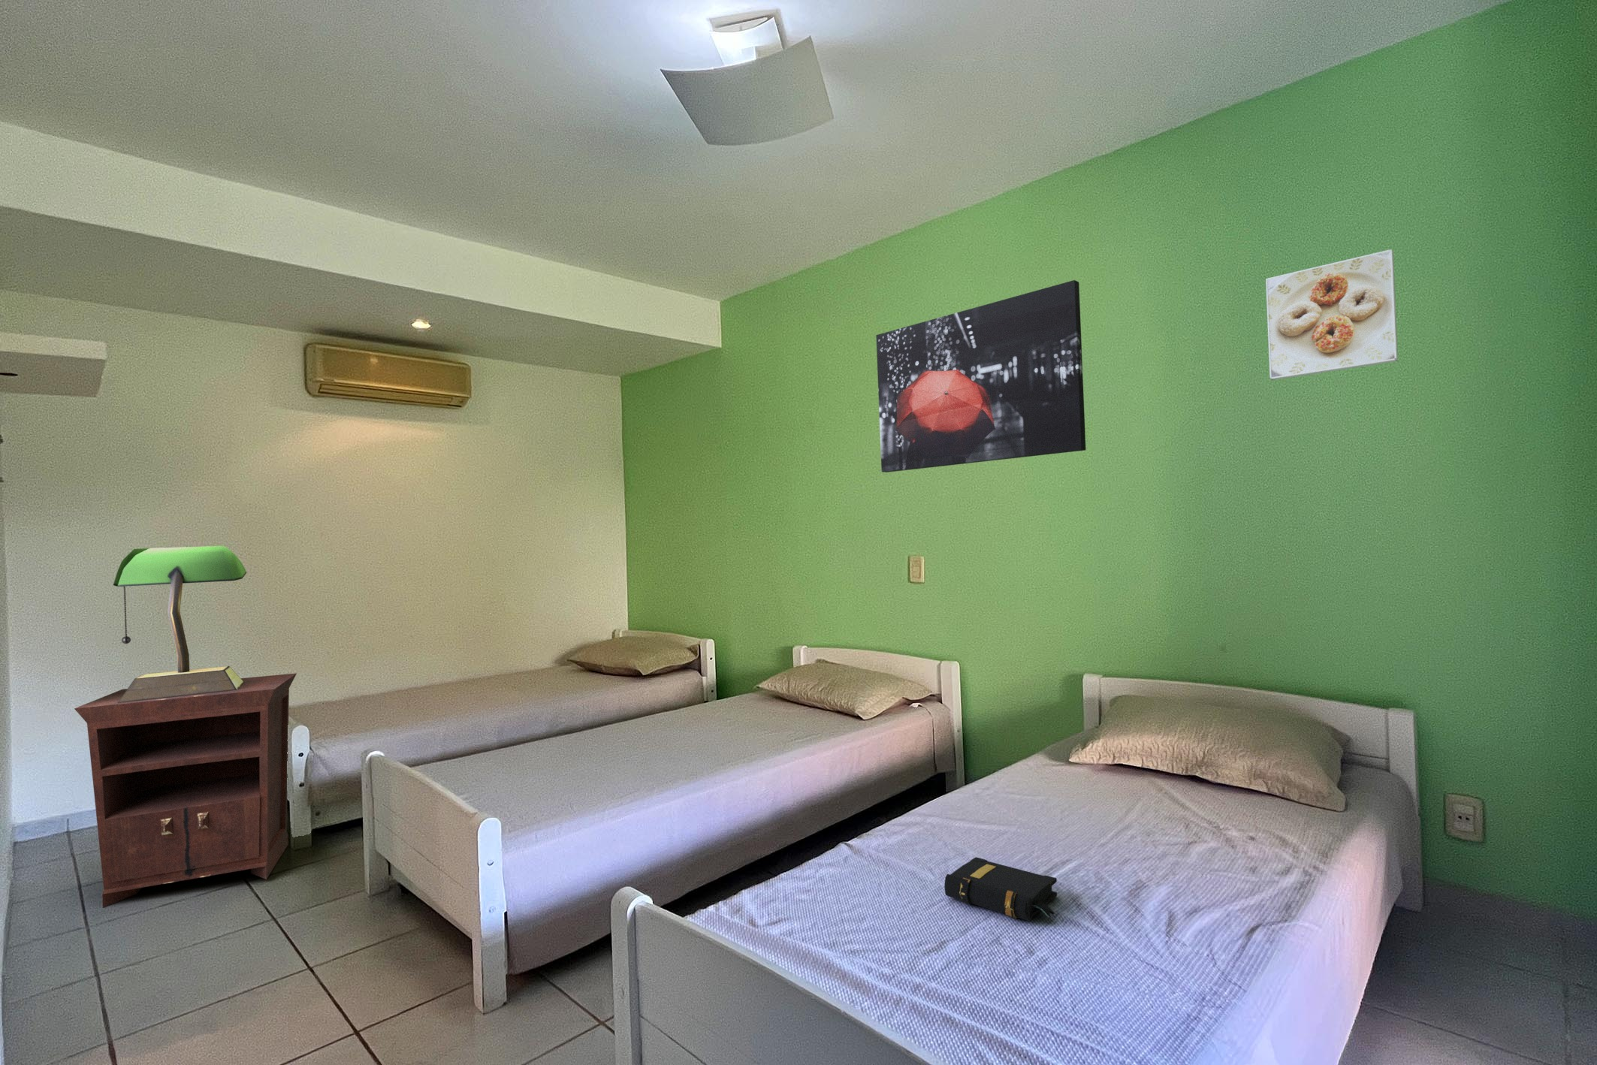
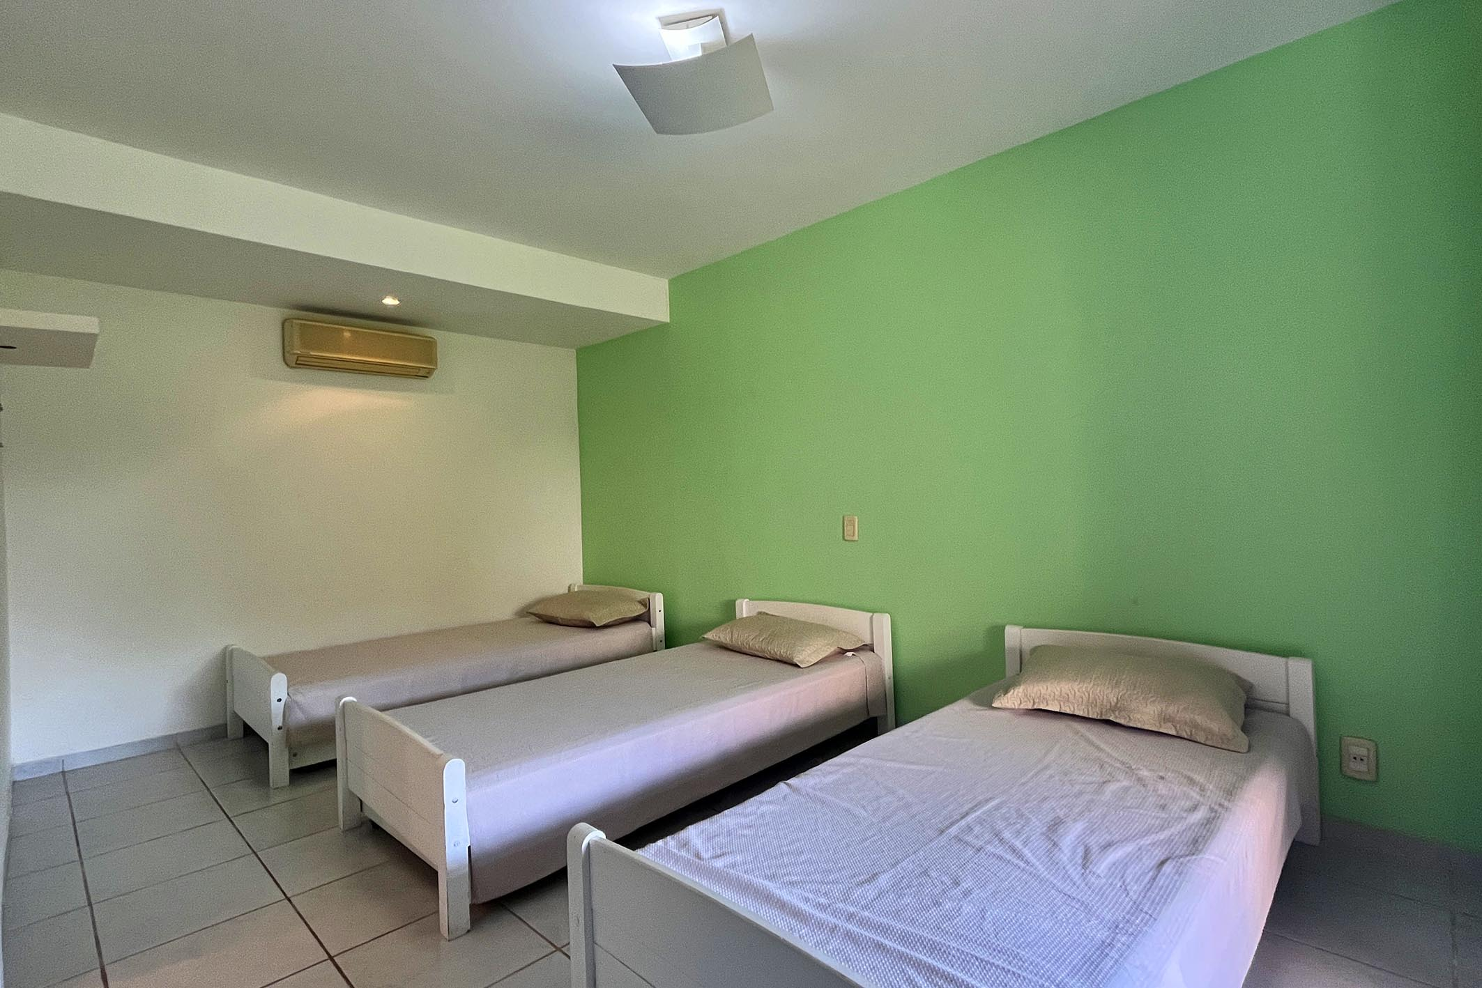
- nightstand (200, 781)
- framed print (1328, 317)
- table lamp (181, 619)
- wall art (970, 386)
- book (1006, 888)
